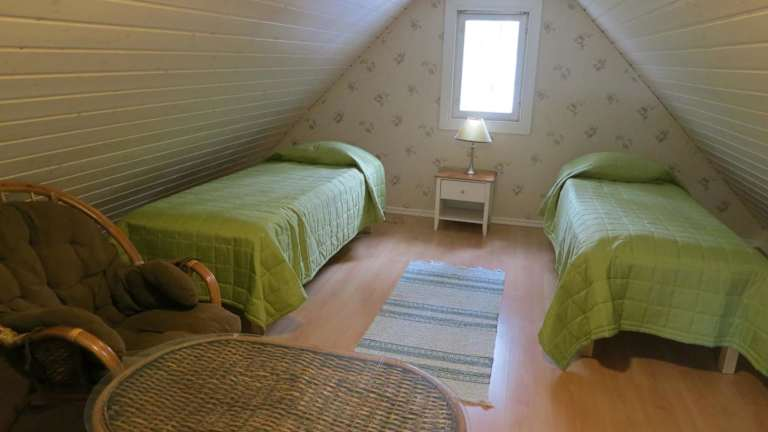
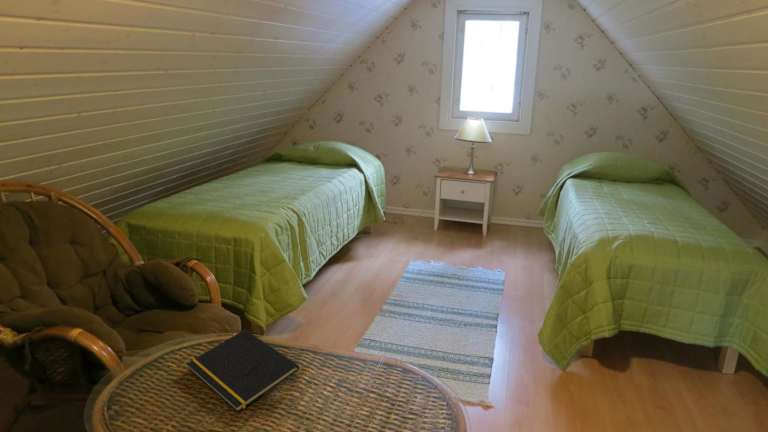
+ notepad (241, 366)
